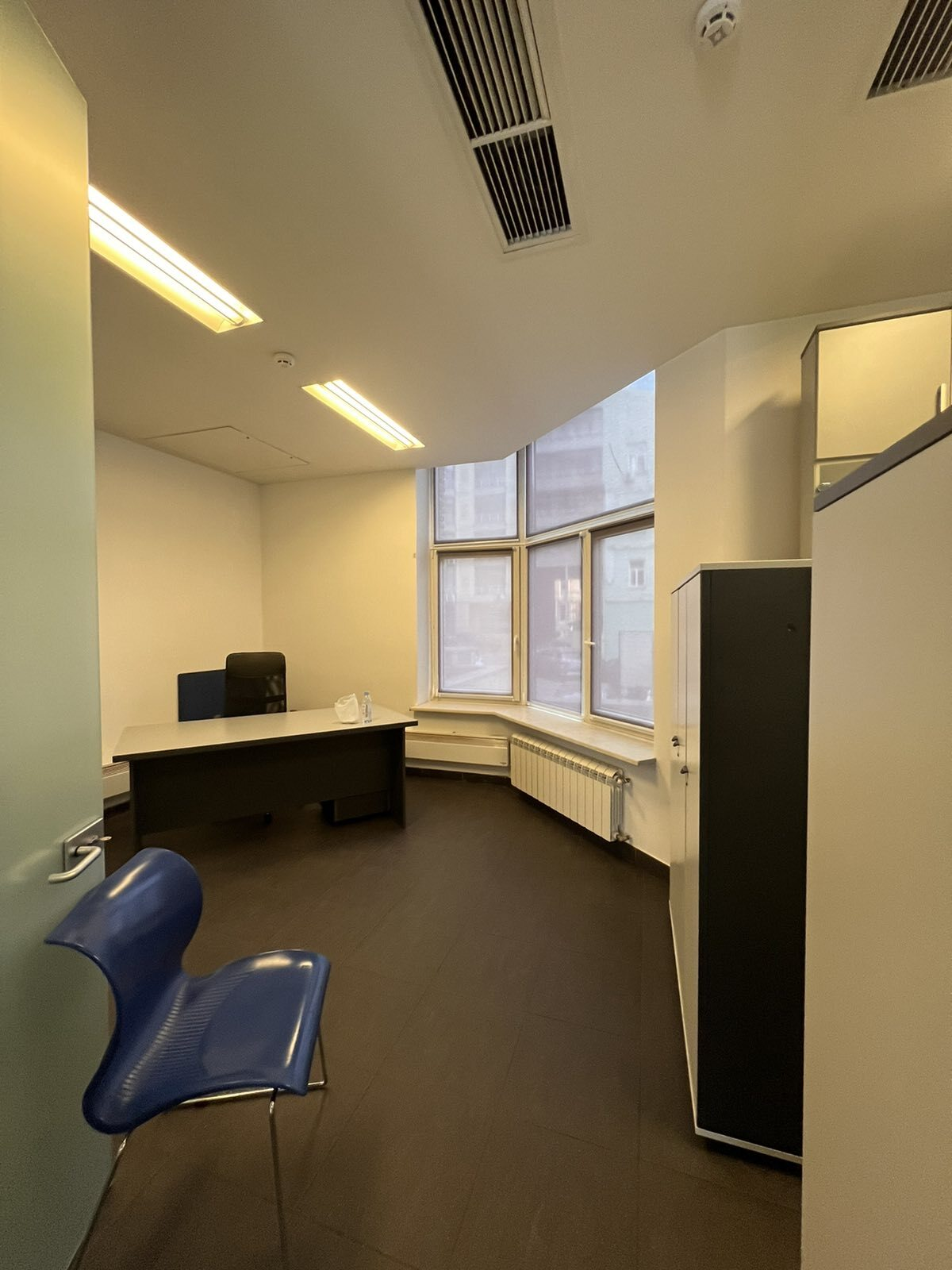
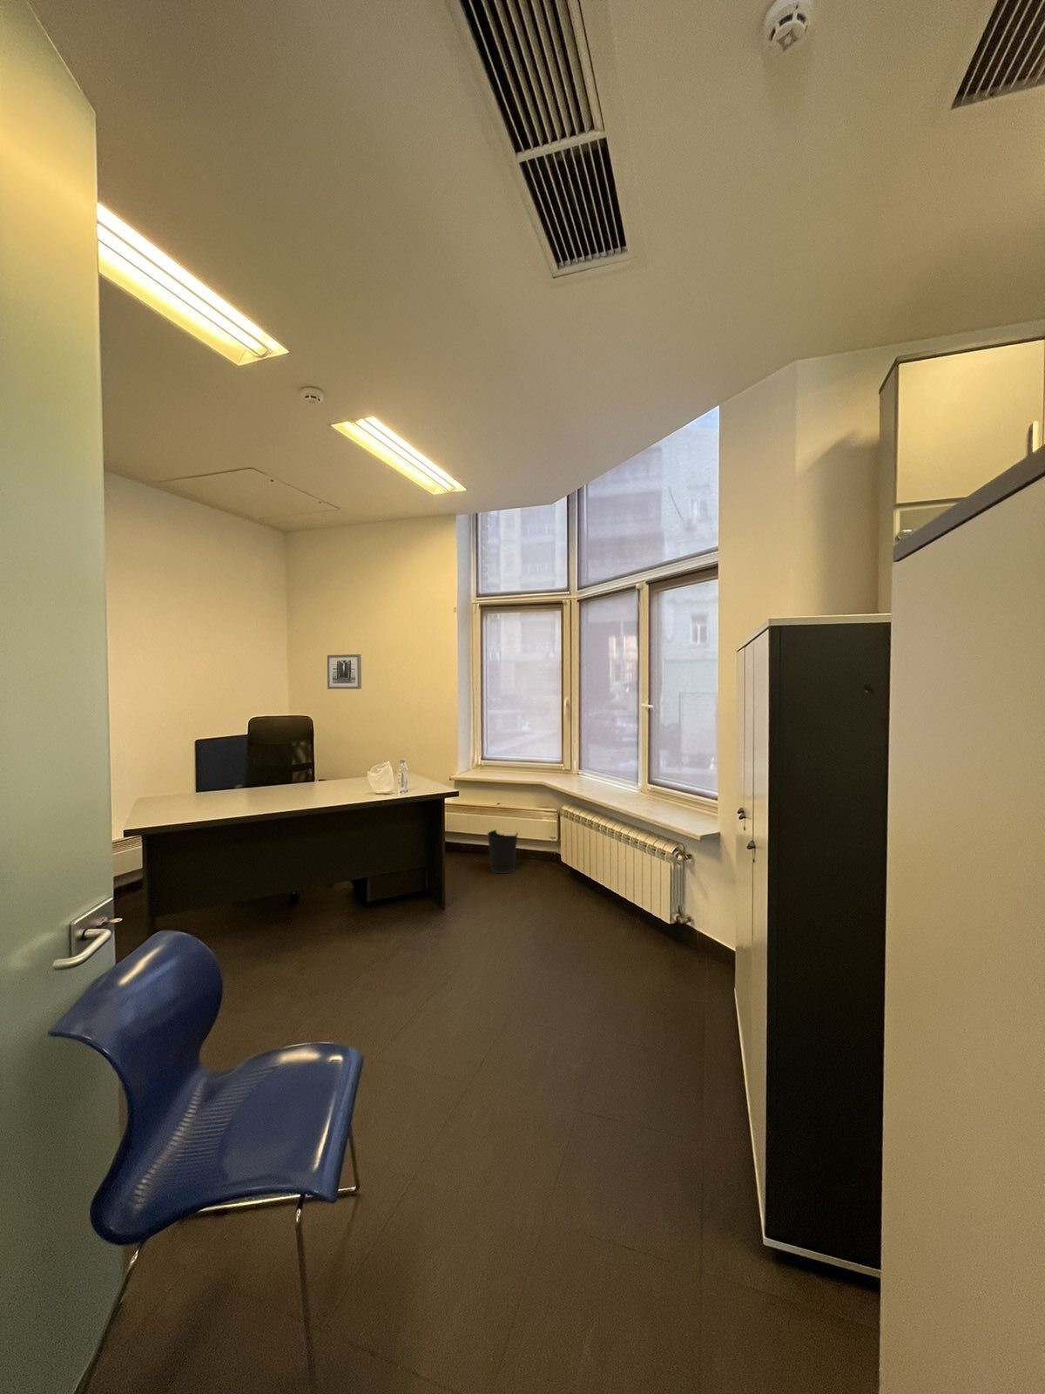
+ wastebasket (503, 851)
+ wall art (344, 672)
